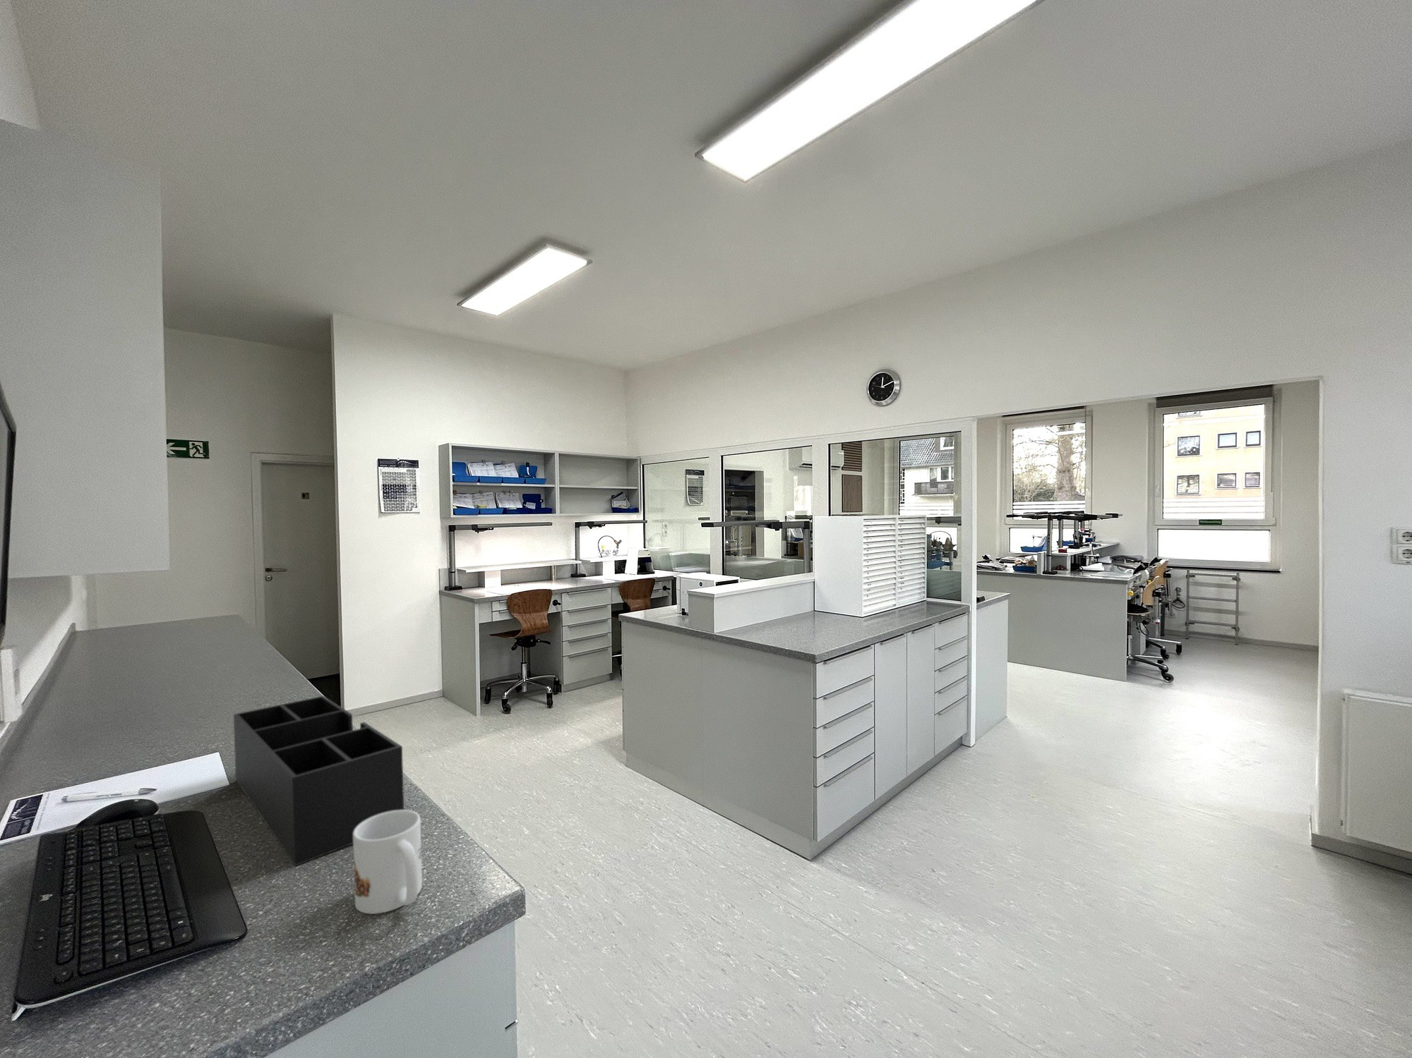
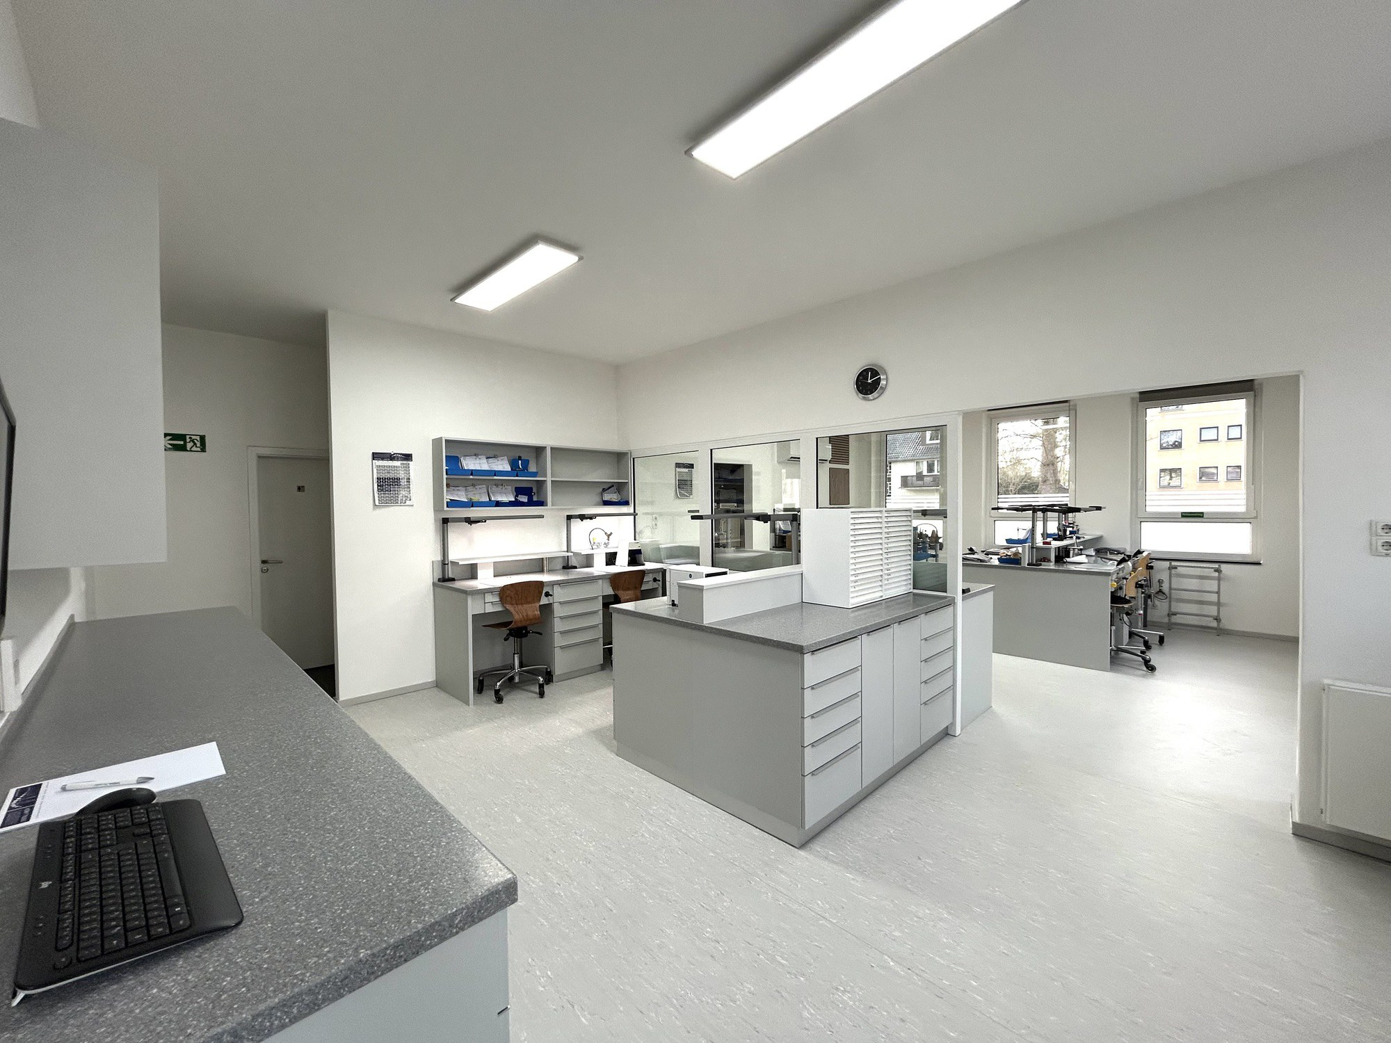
- mug (394, 864)
- desk organizer (311, 765)
